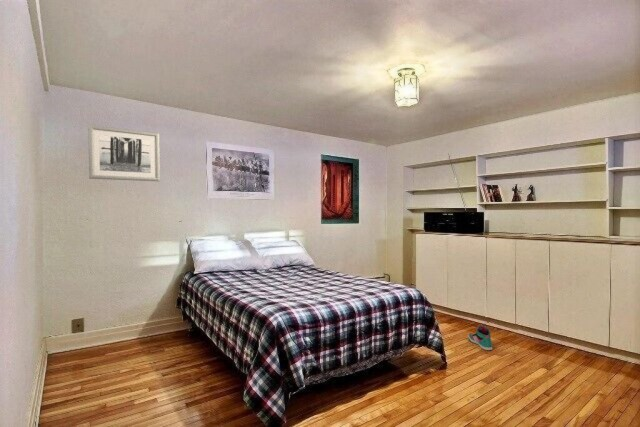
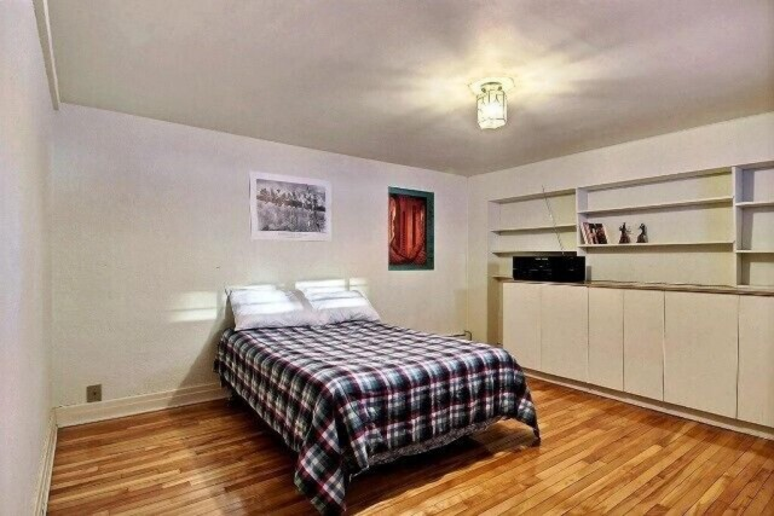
- wall art (126, 154)
- sneaker (479, 334)
